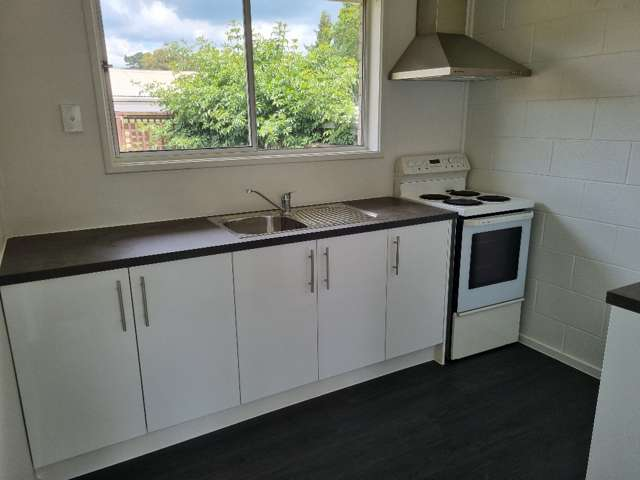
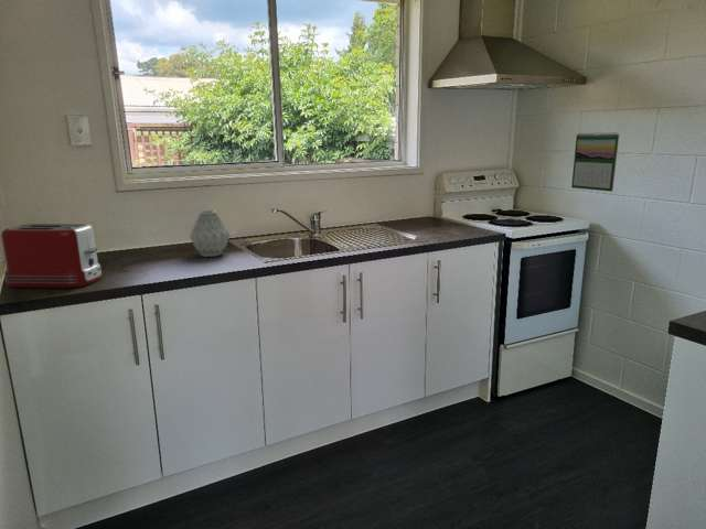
+ vase (210, 233)
+ calendar (593, 161)
+ toaster (51, 253)
